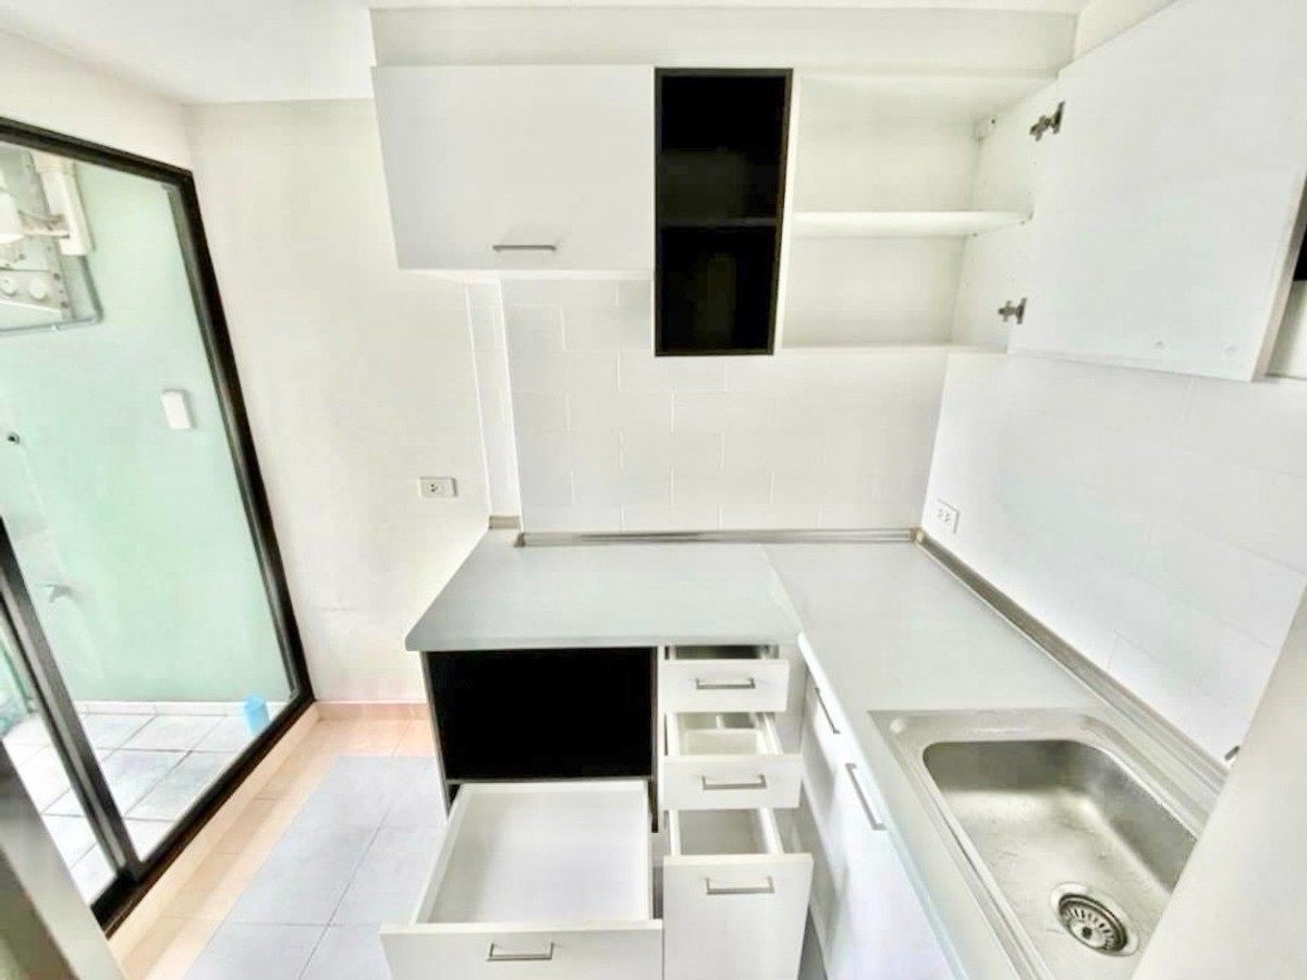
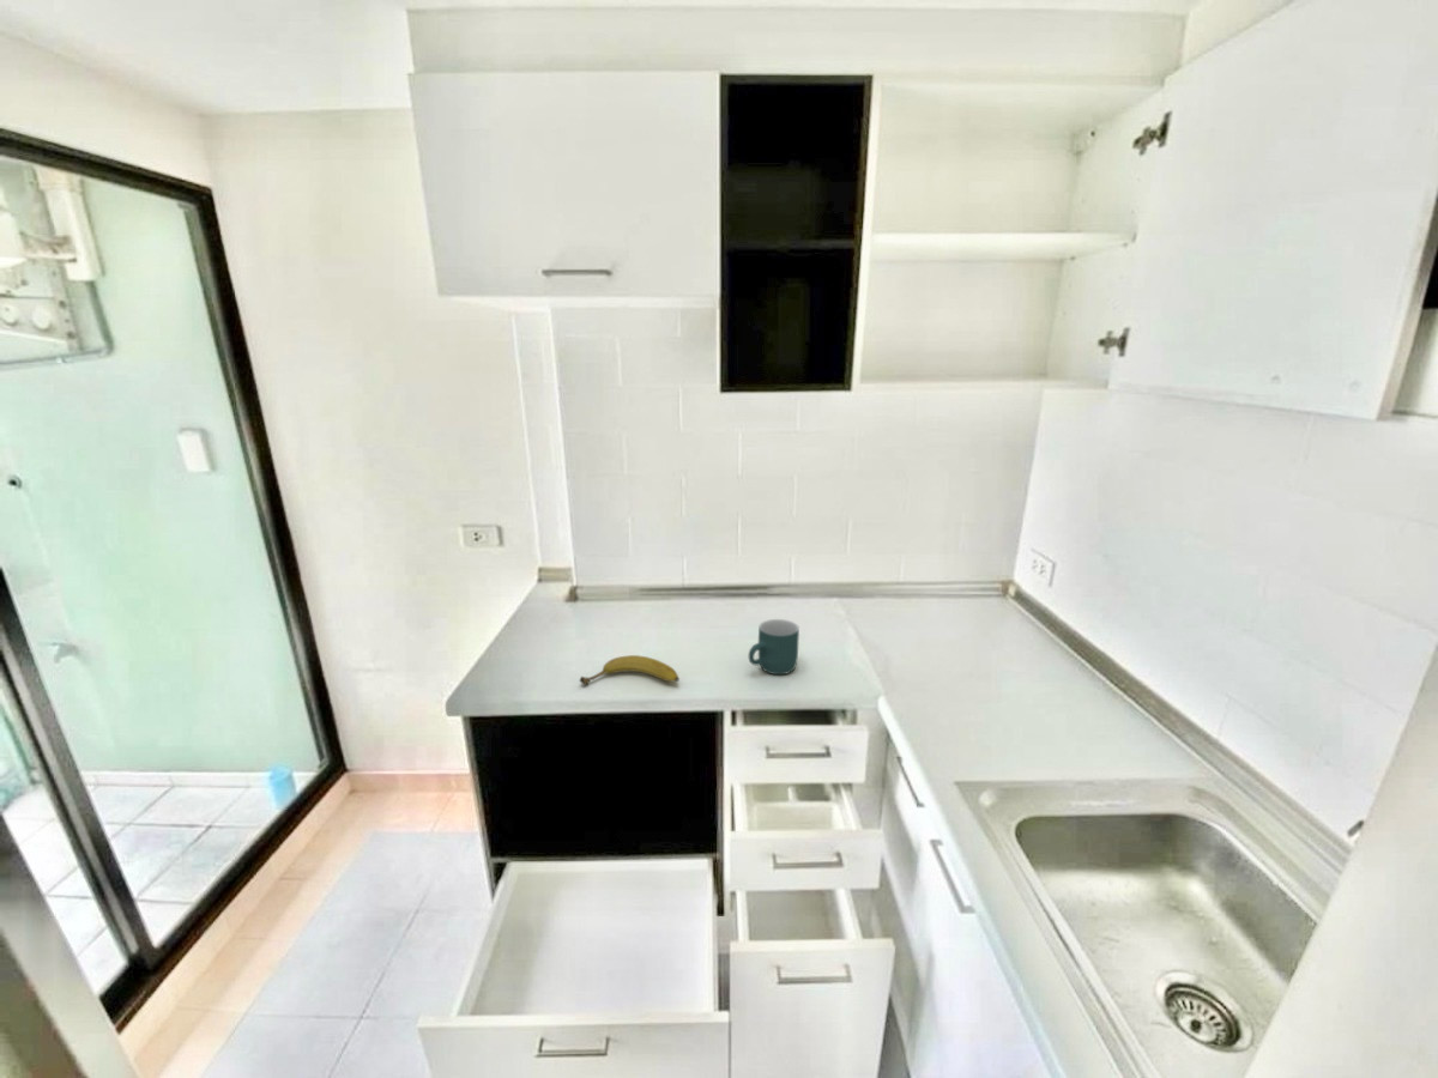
+ mug (774, 649)
+ fruit (634, 671)
